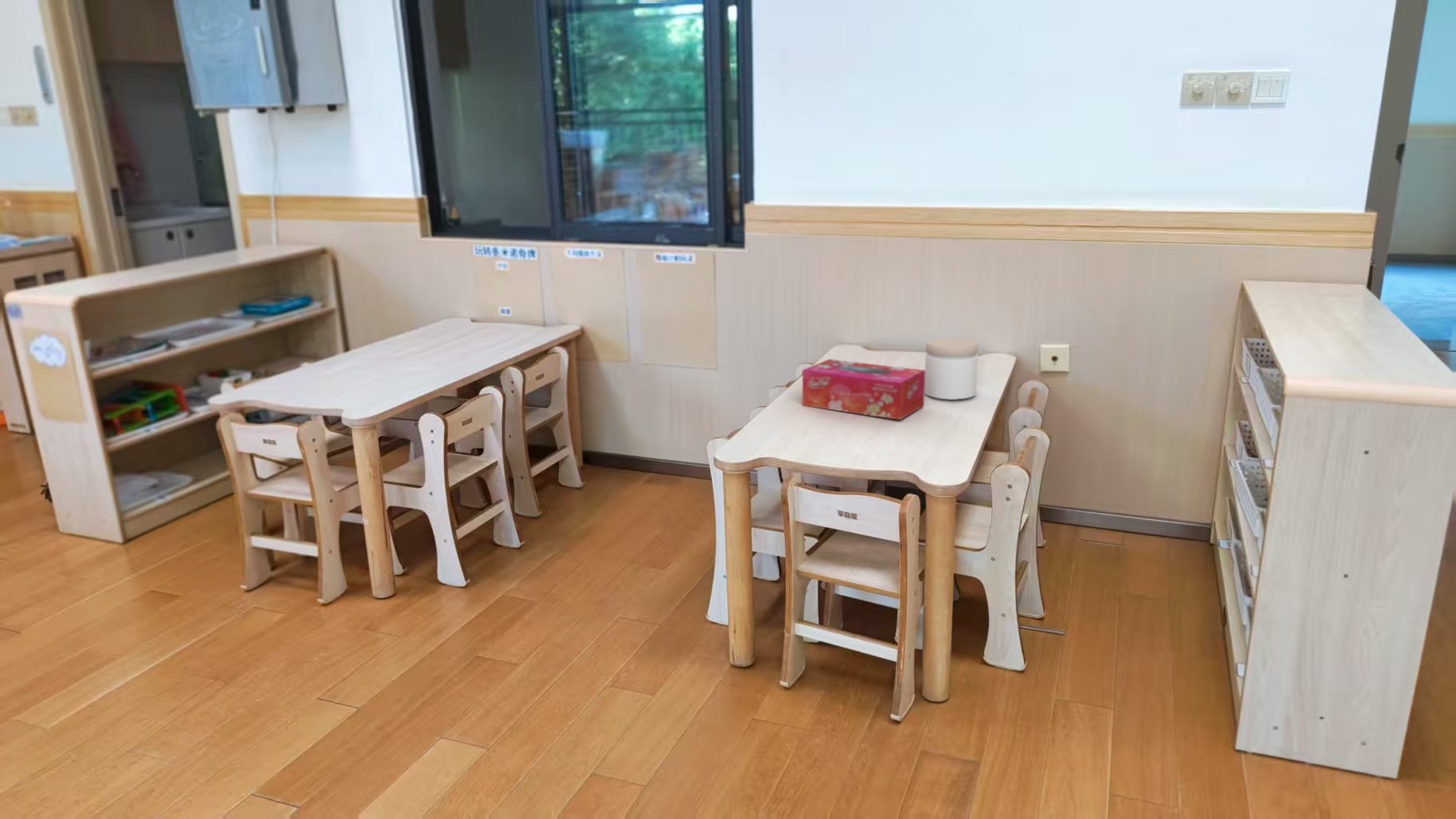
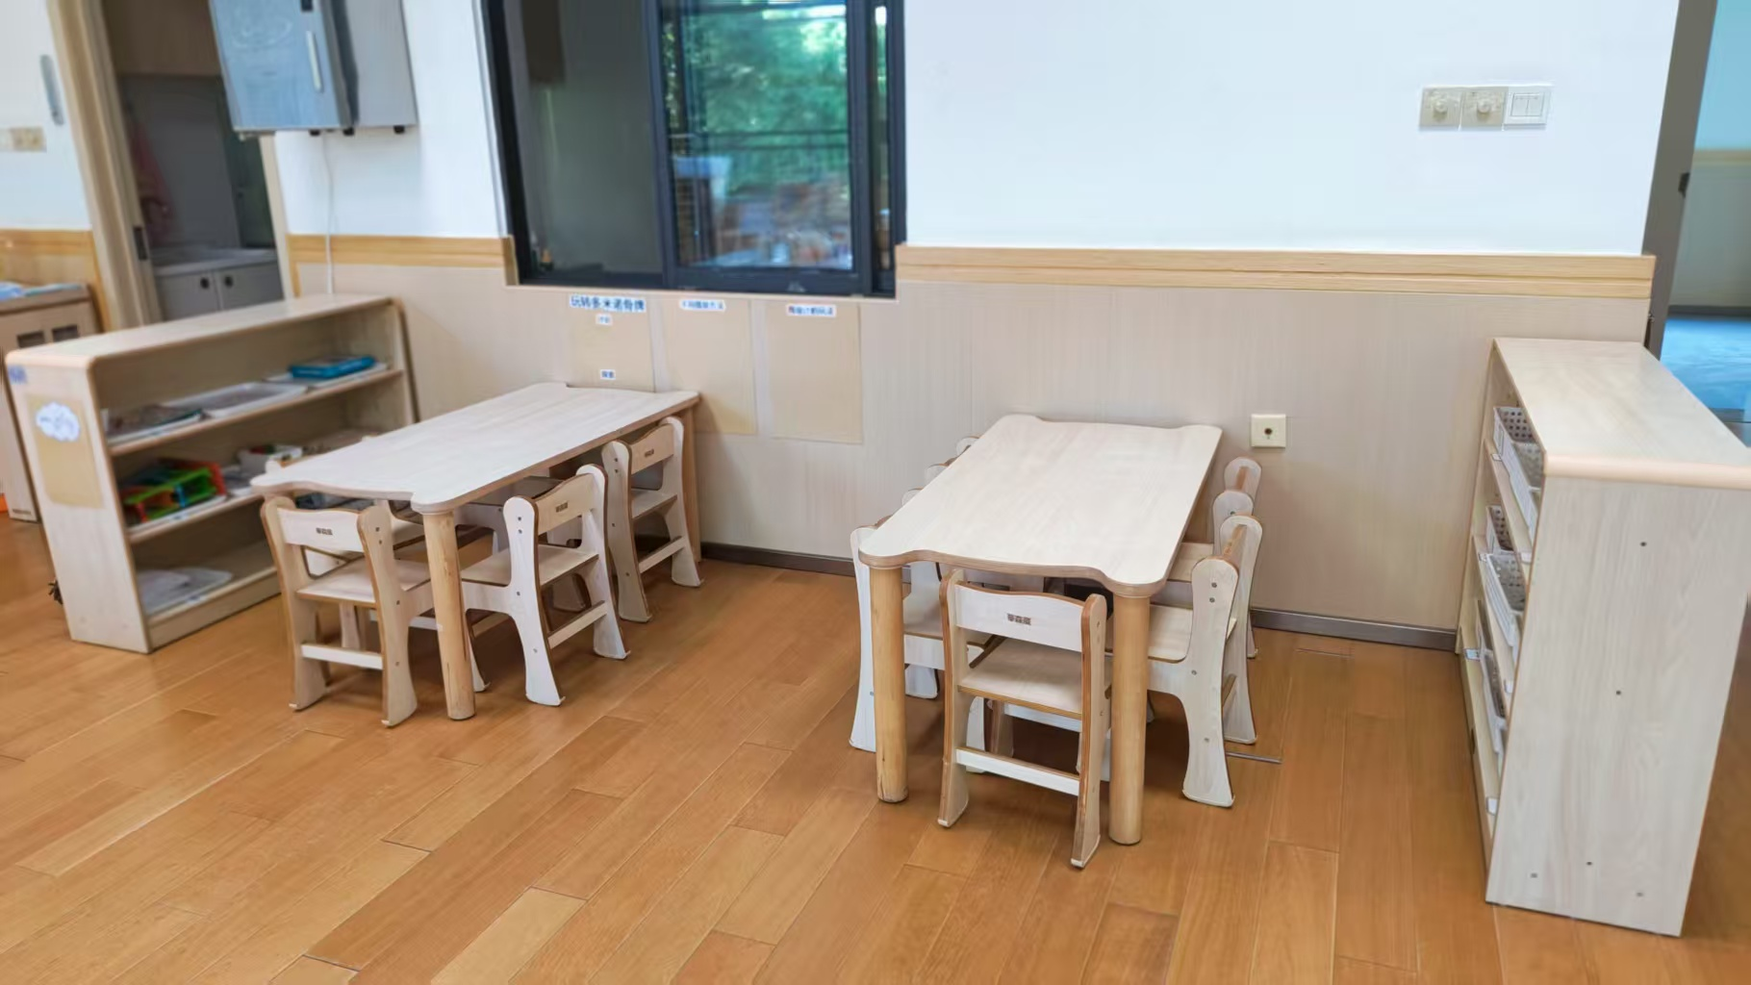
- jar (950, 368)
- tissue box (862, 388)
